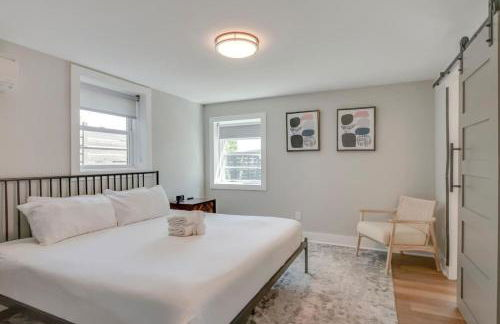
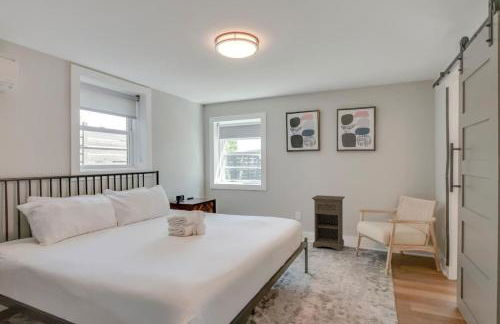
+ nightstand (328, 221)
